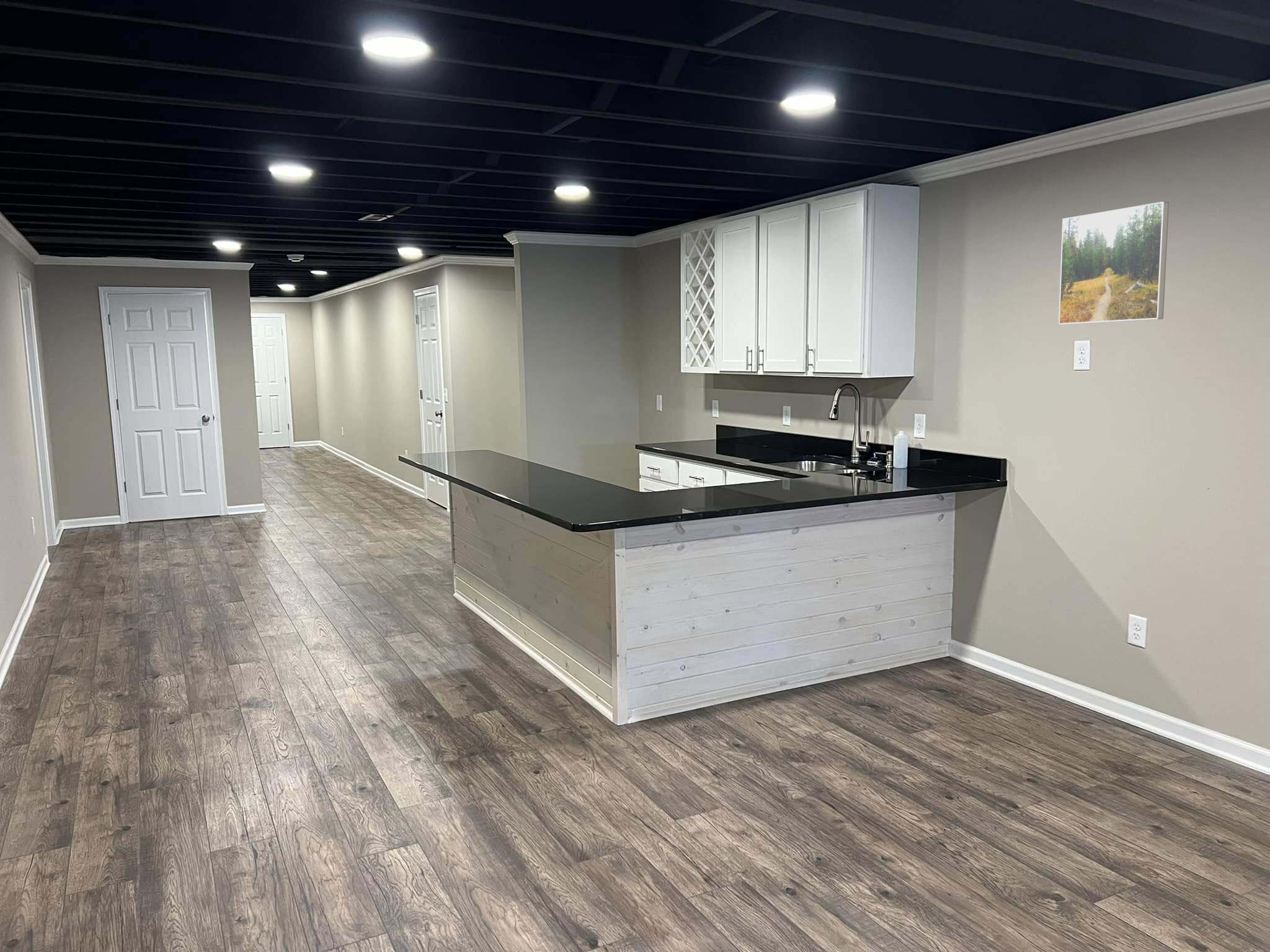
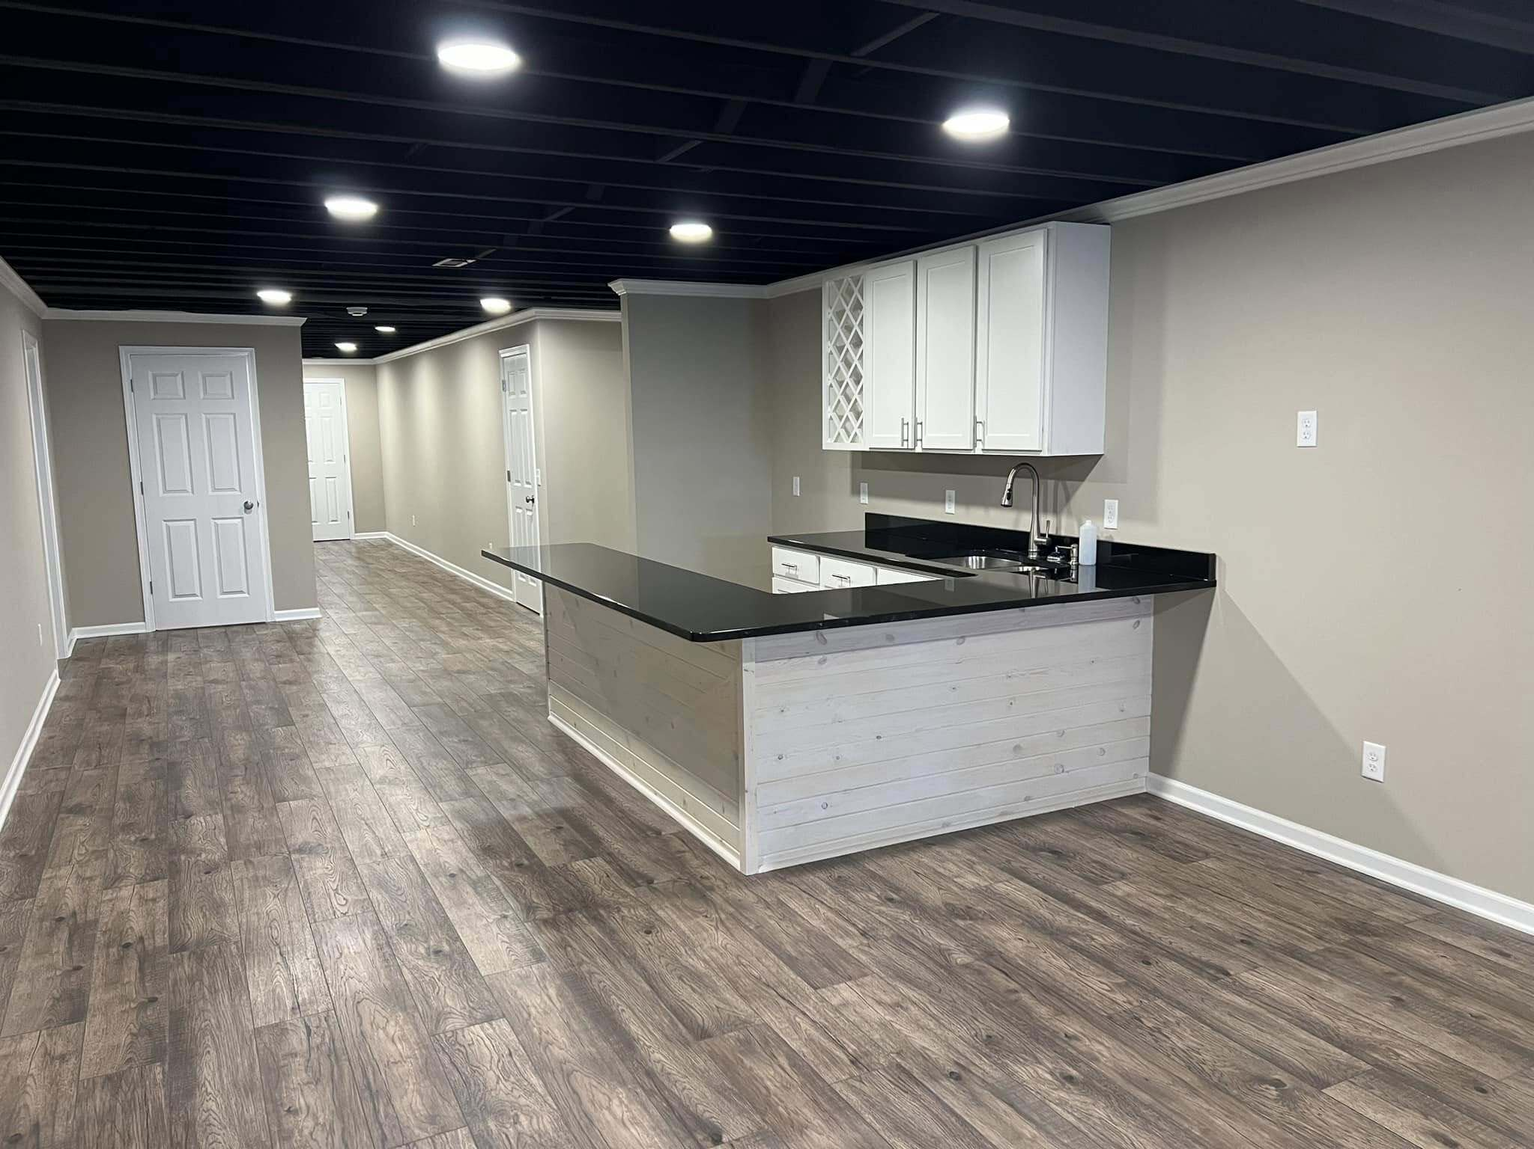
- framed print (1111, 267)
